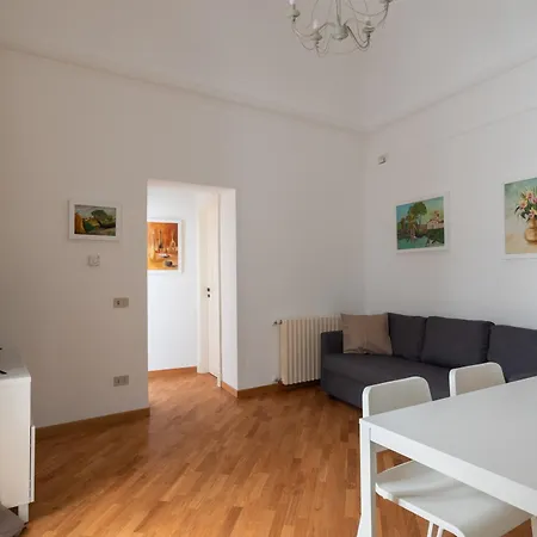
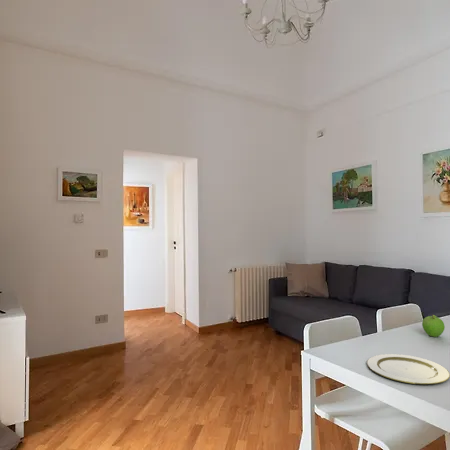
+ plate (406, 367)
+ fruit (433, 325)
